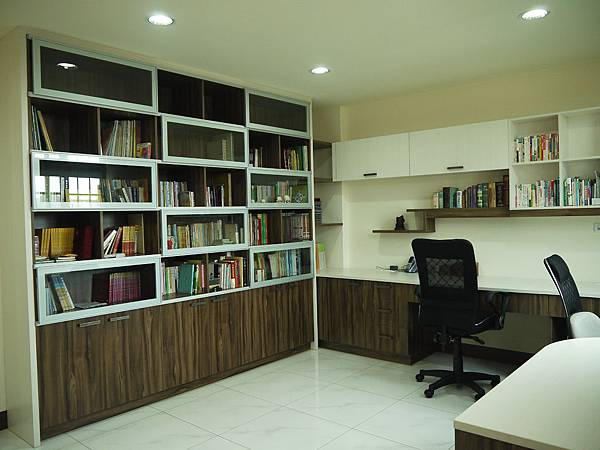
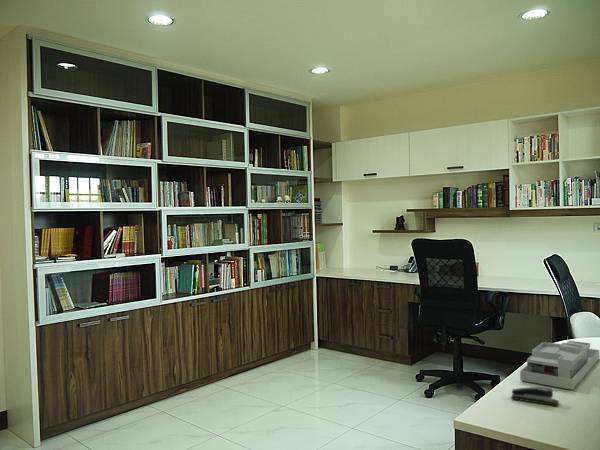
+ desk organizer (562, 357)
+ stapler (534, 394)
